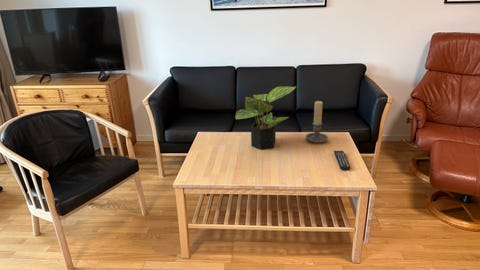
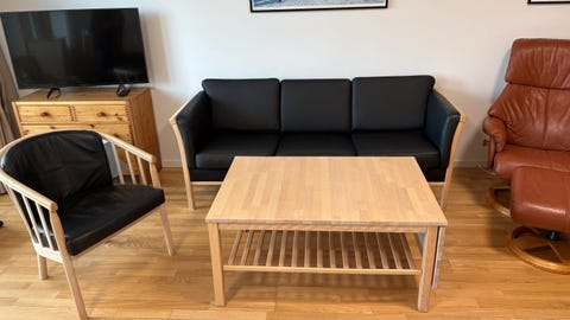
- candle holder (317, 120)
- potted plant (266, 118)
- remote control (341, 159)
